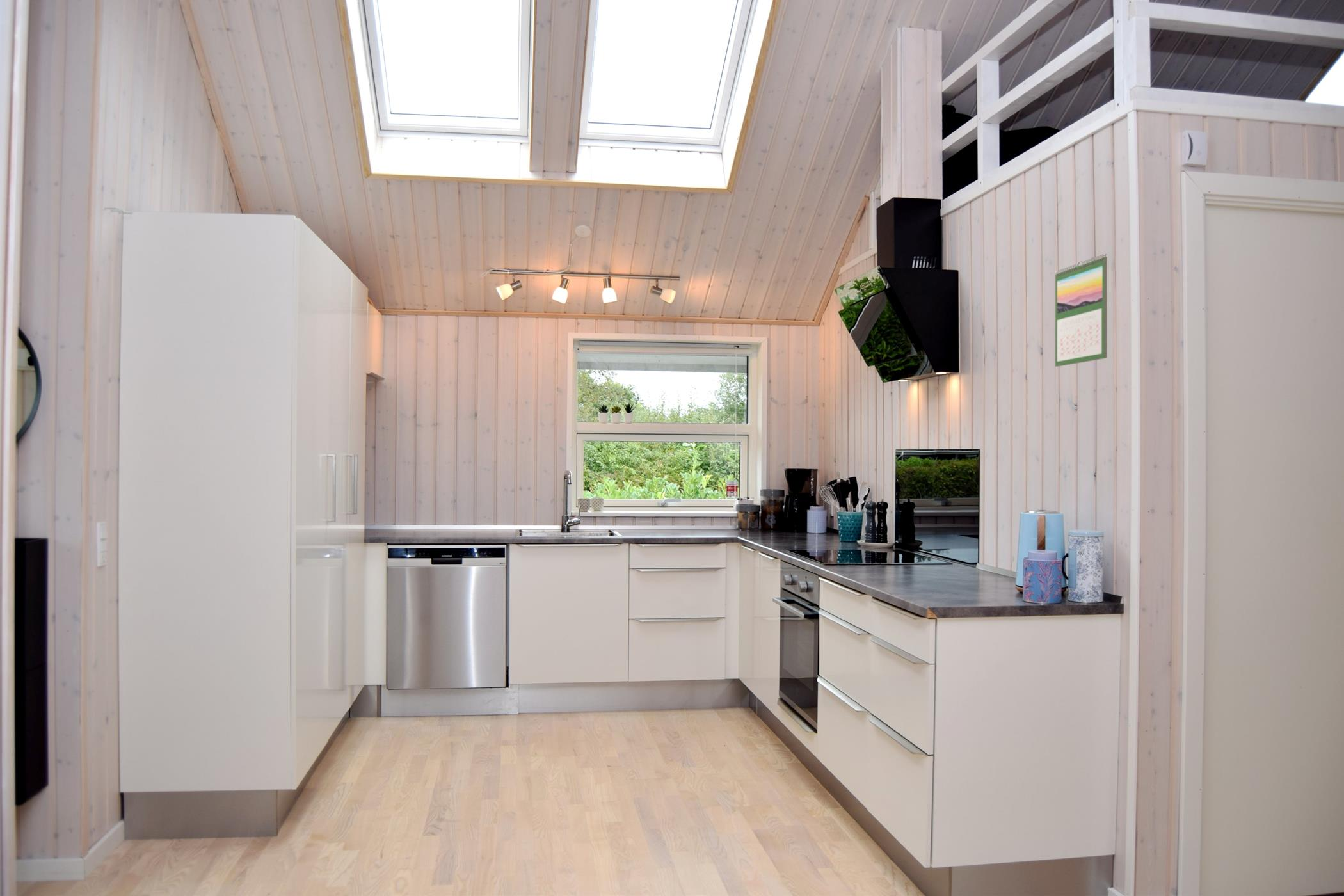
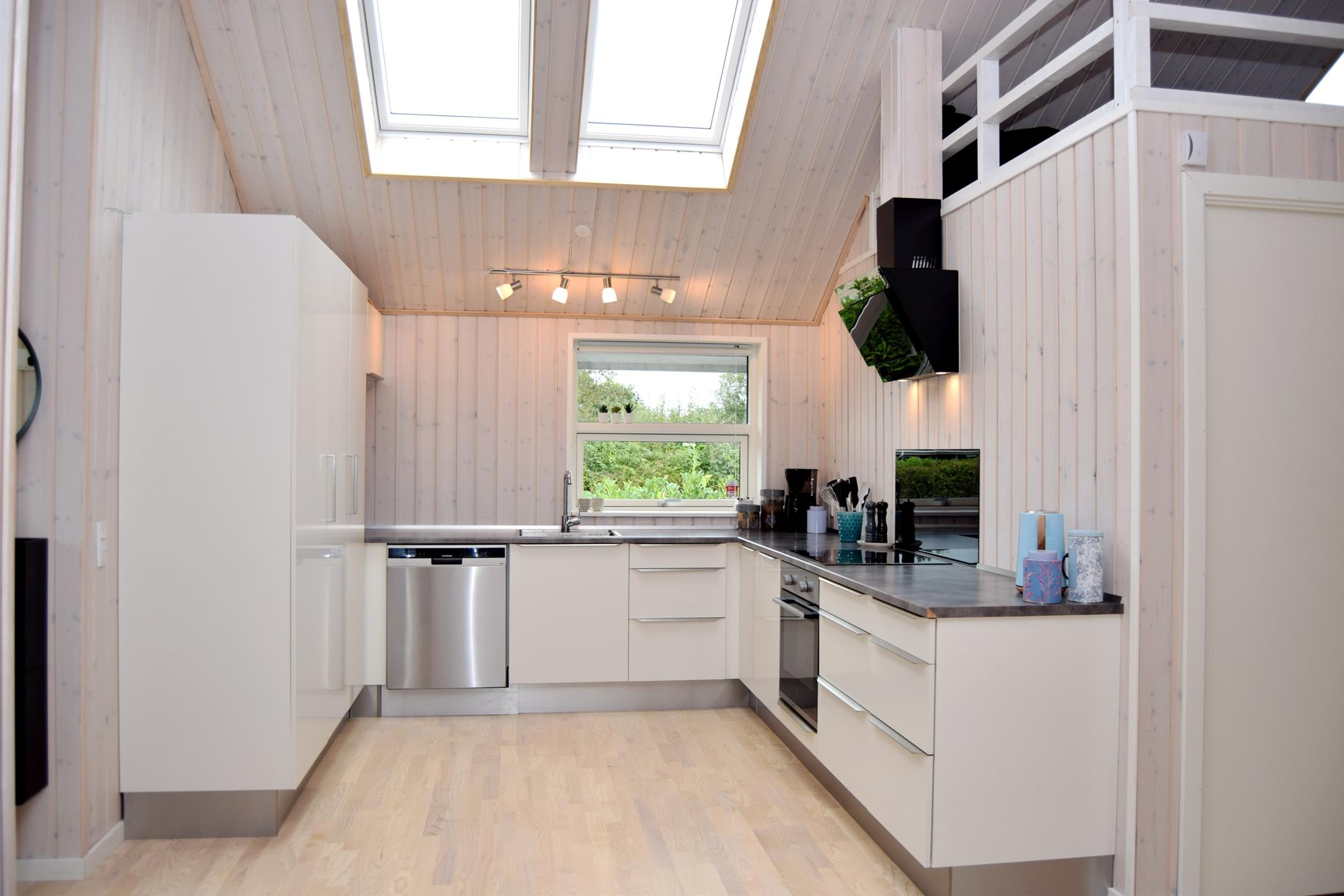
- calendar (1080, 312)
